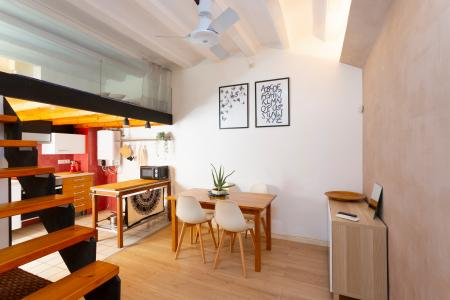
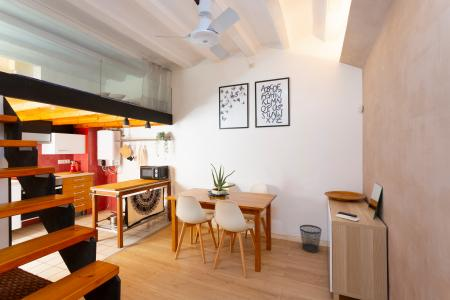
+ wastebasket (310, 238)
